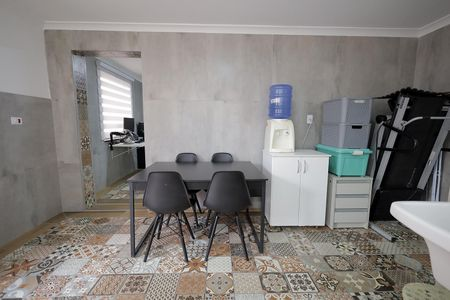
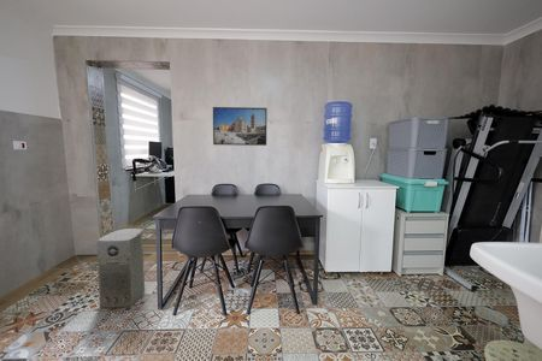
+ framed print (240, 126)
+ air purifier (124, 265)
